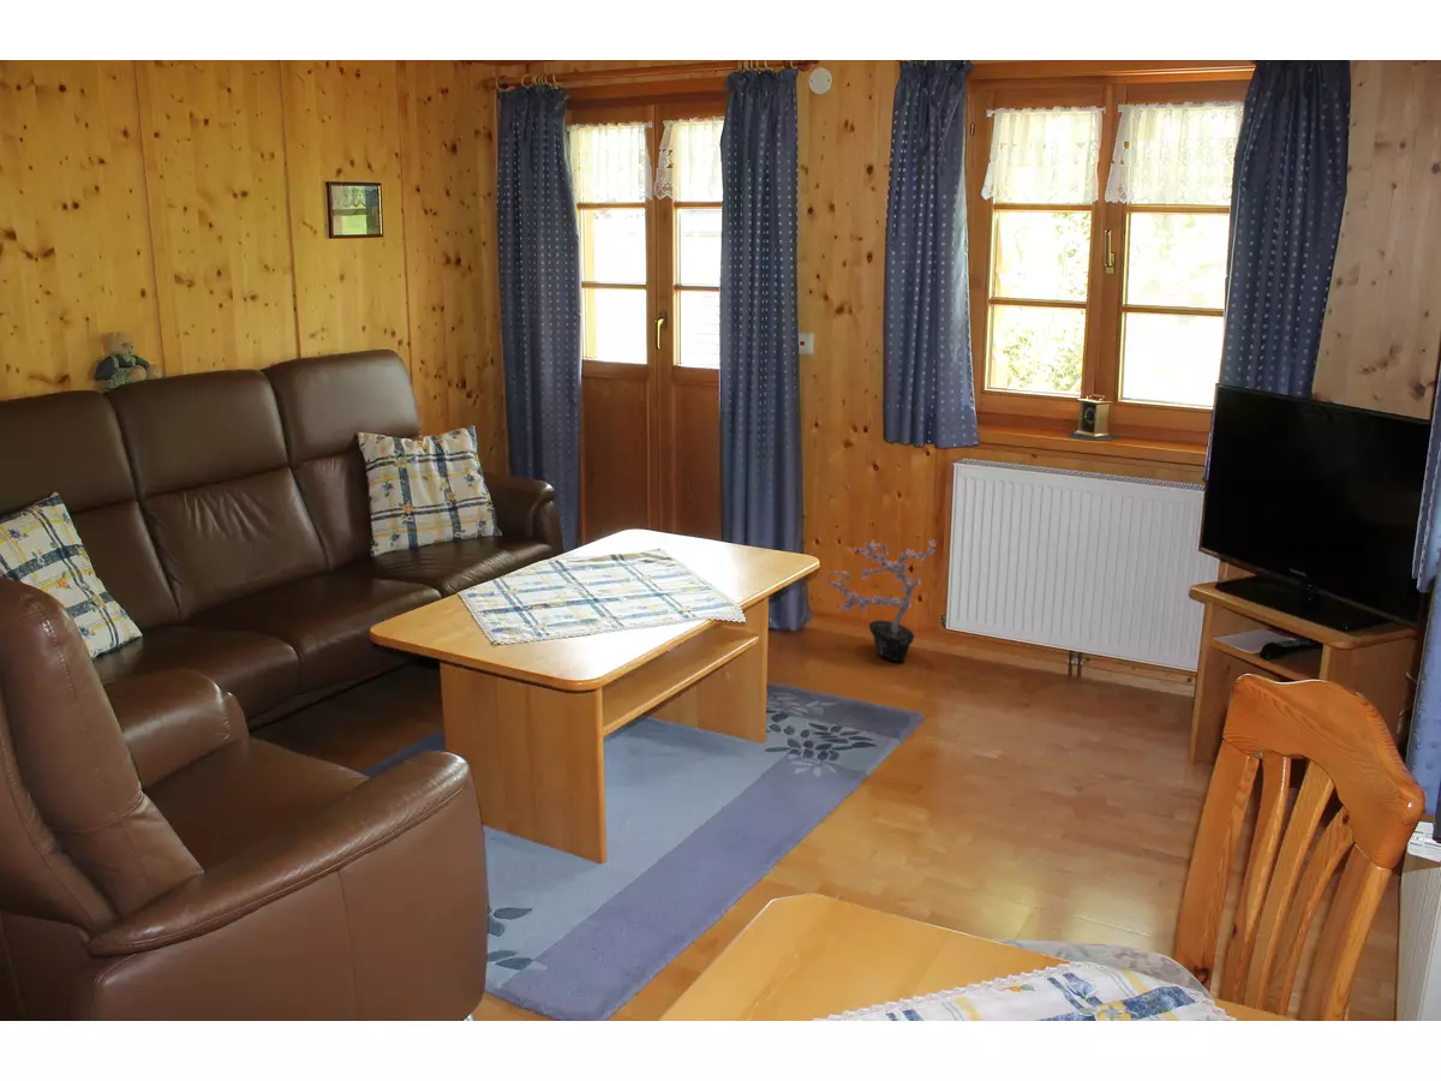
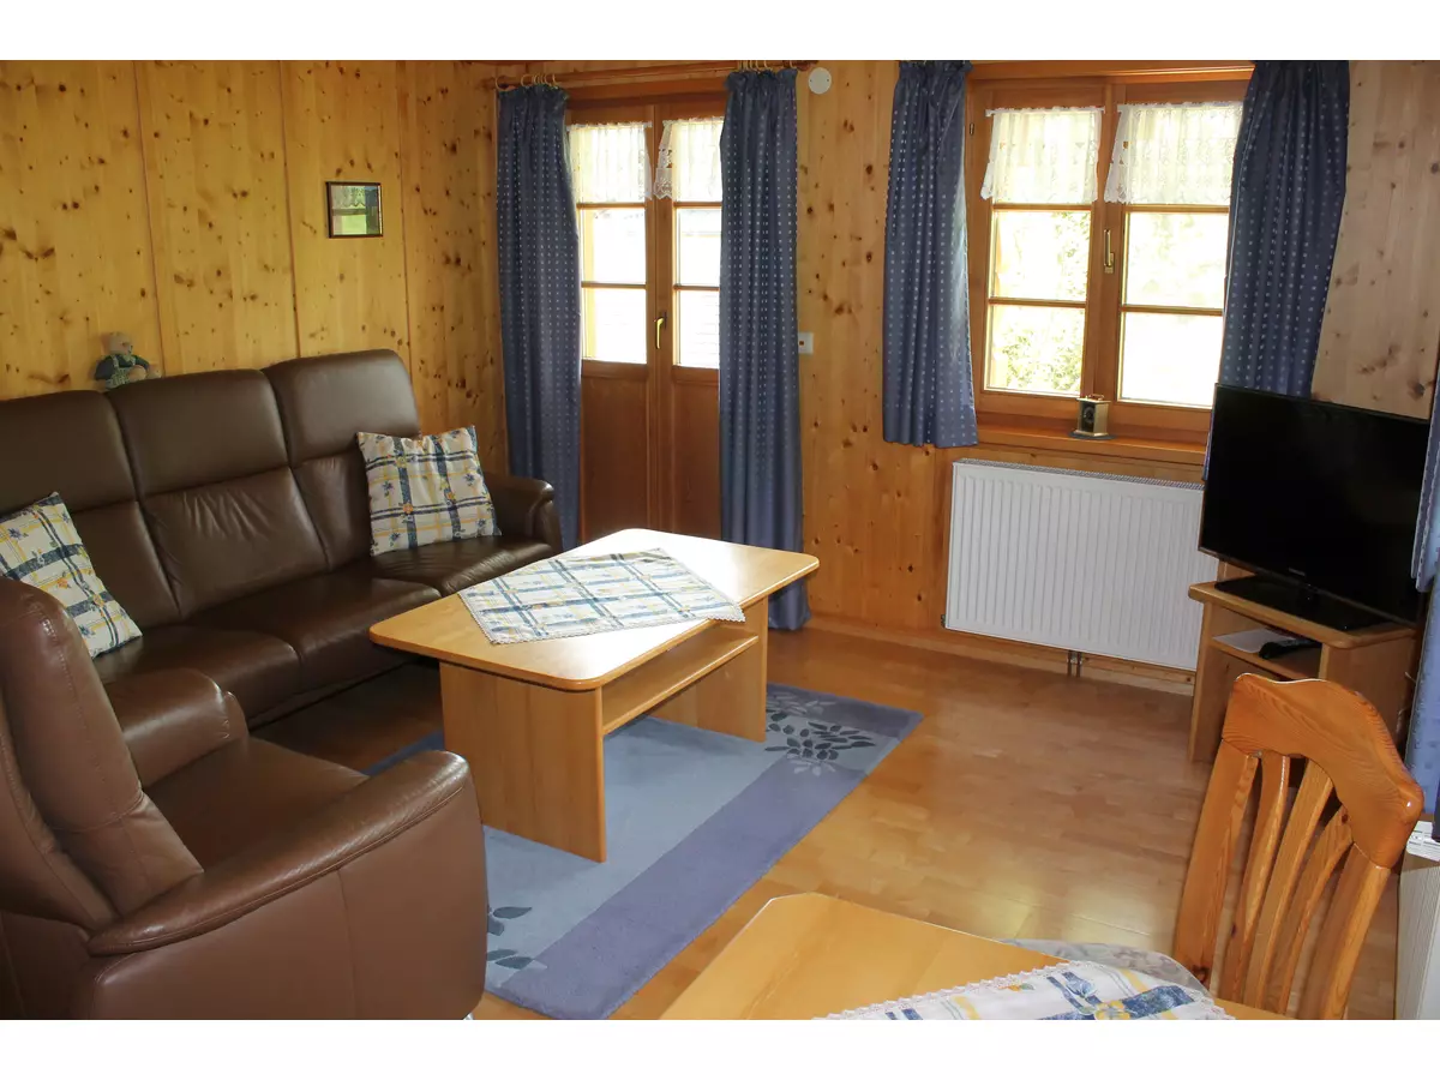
- potted plant (875, 596)
